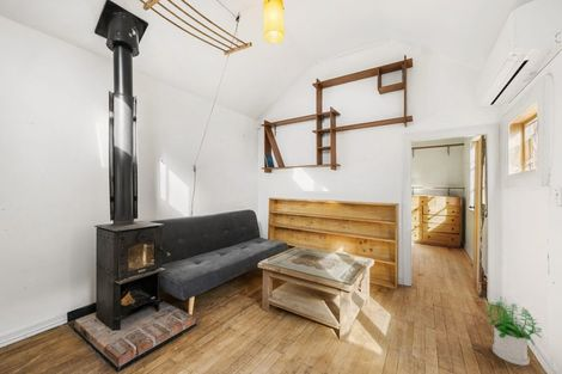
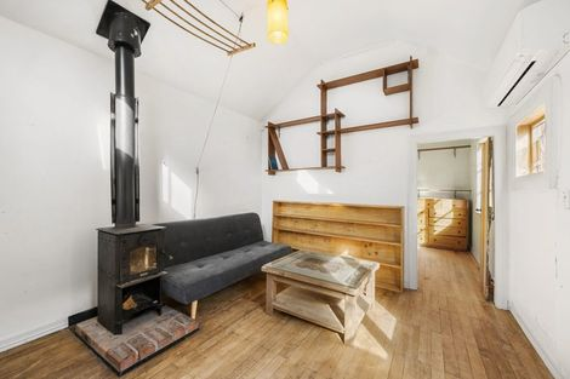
- potted plant (509, 329)
